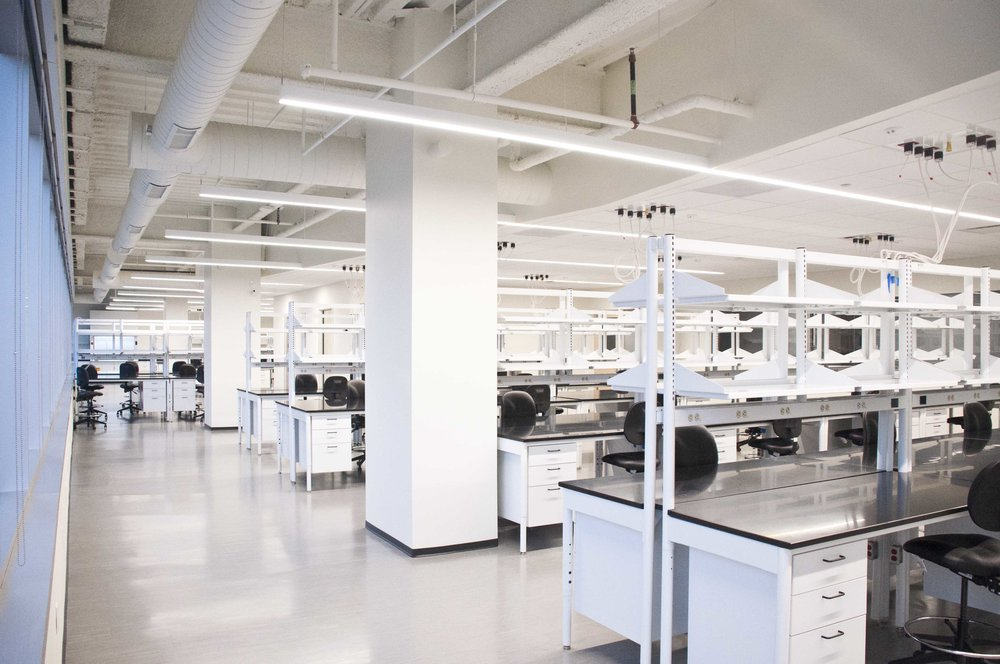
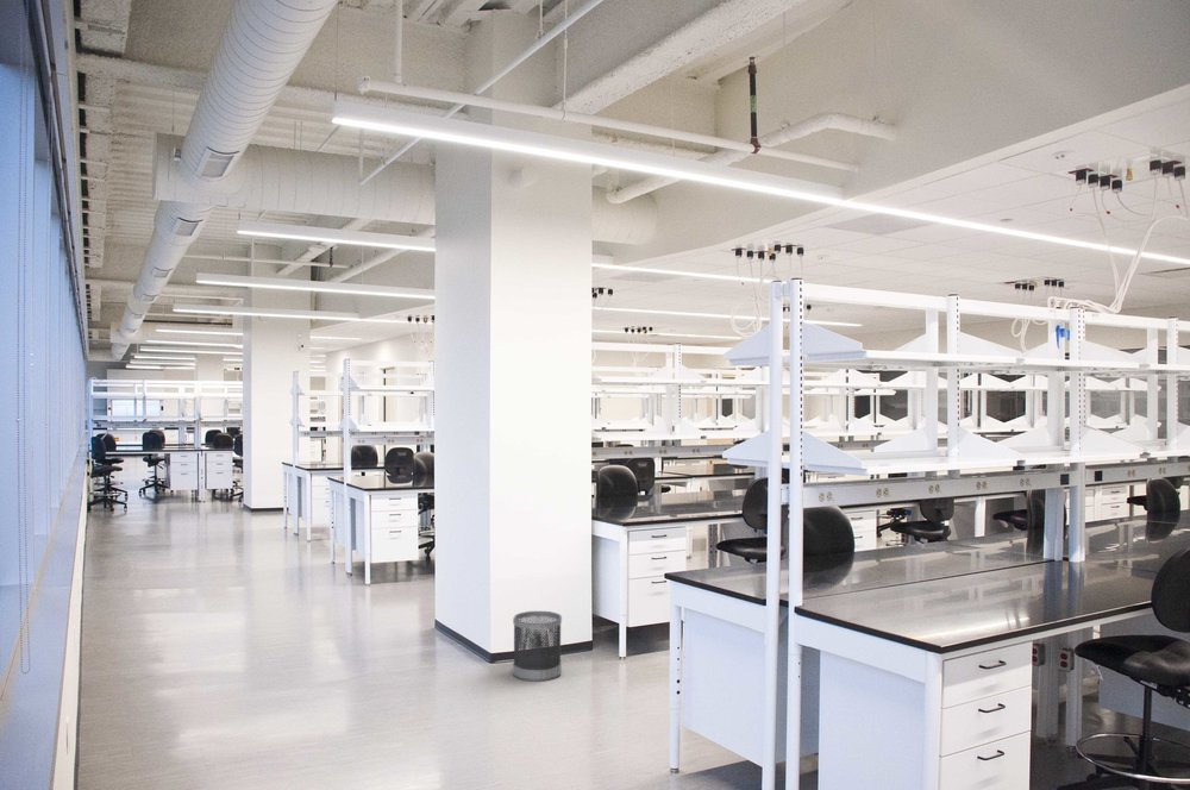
+ wastebasket (537, 645)
